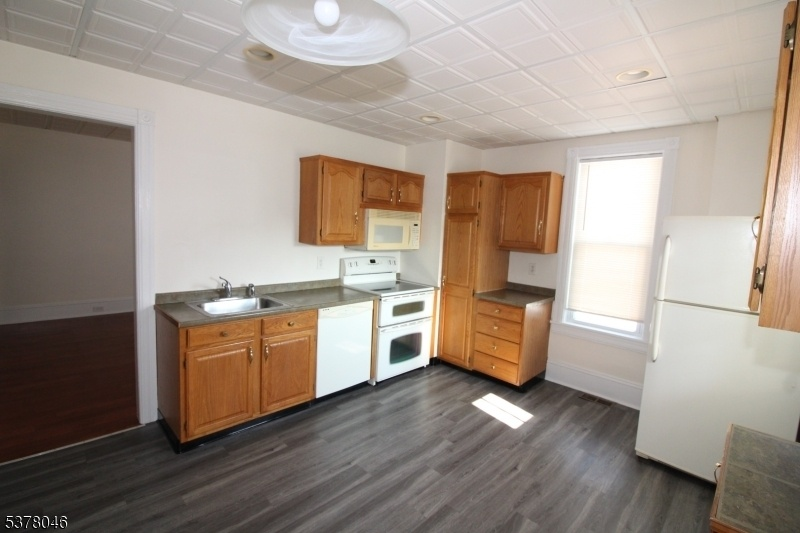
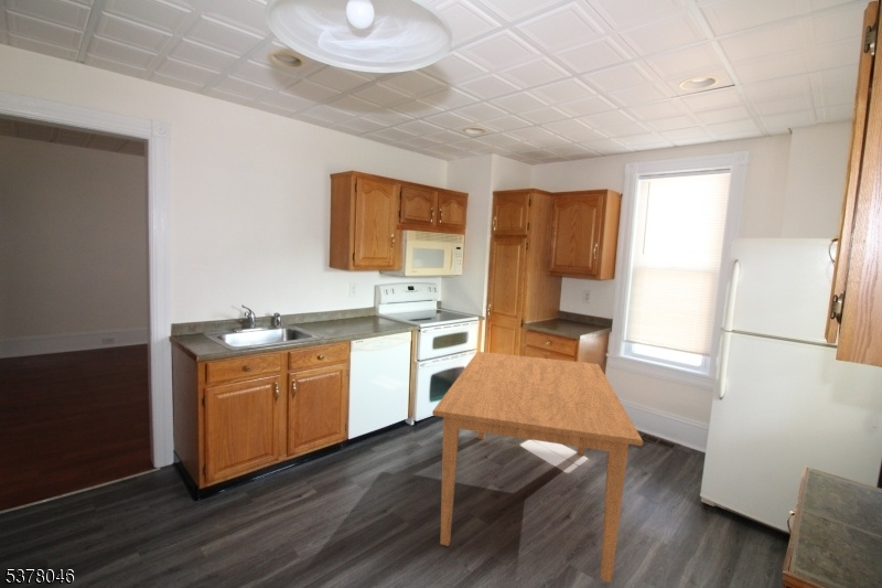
+ dining table (530, 437)
